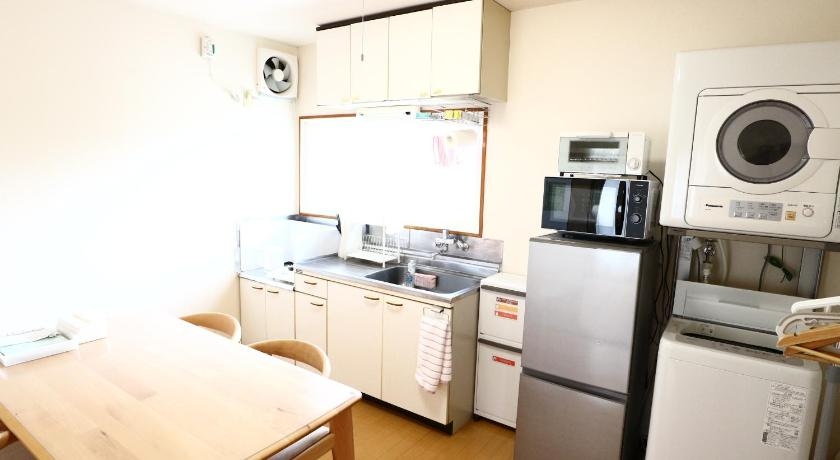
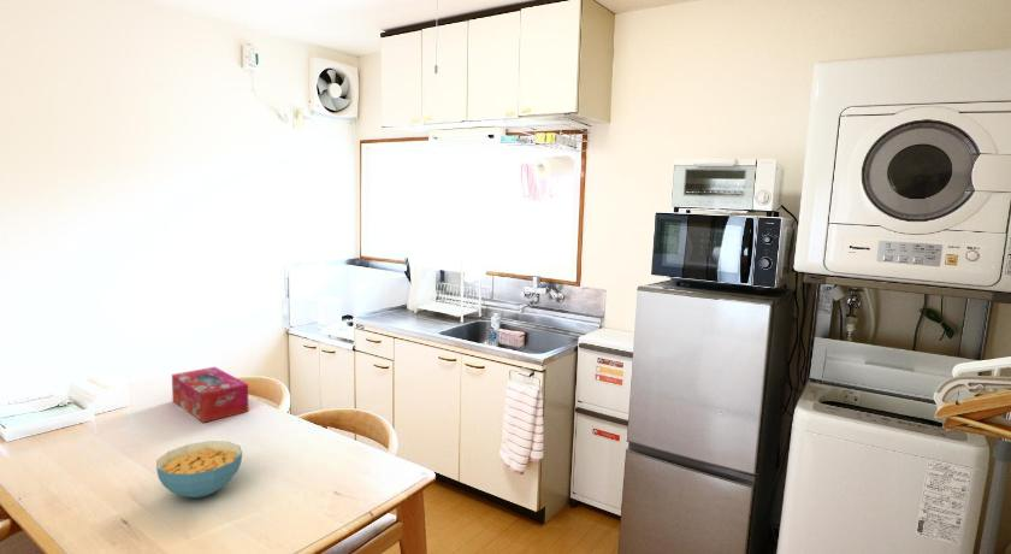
+ cereal bowl (200, 473)
+ tissue box (209, 393)
